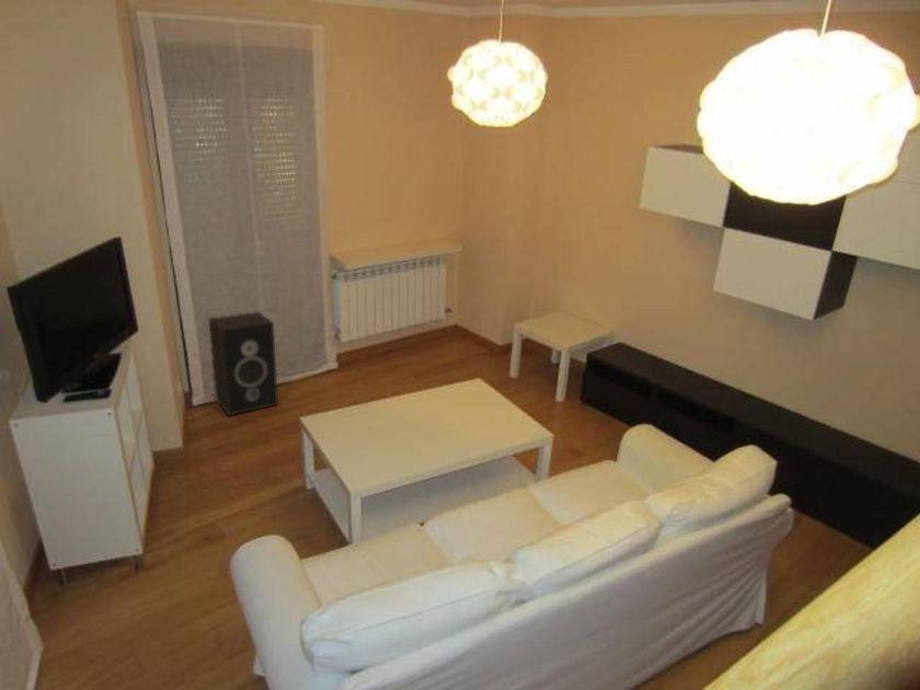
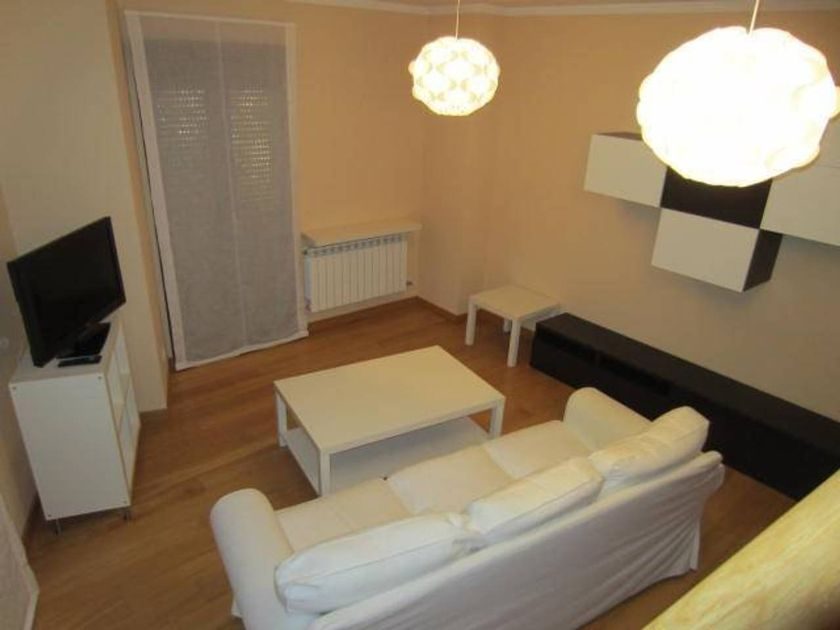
- speaker (243, 361)
